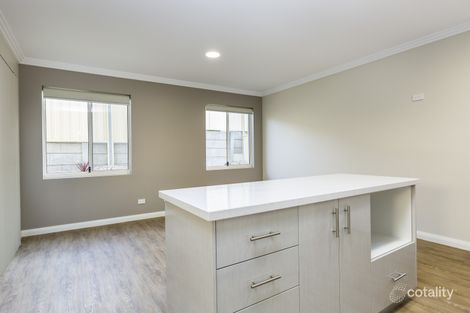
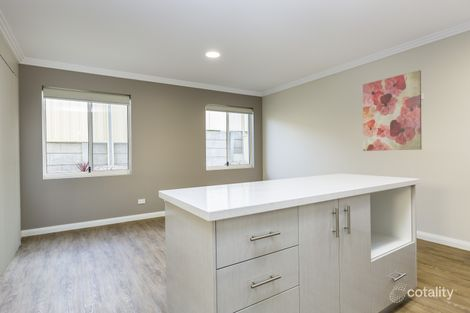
+ wall art (389, 114)
